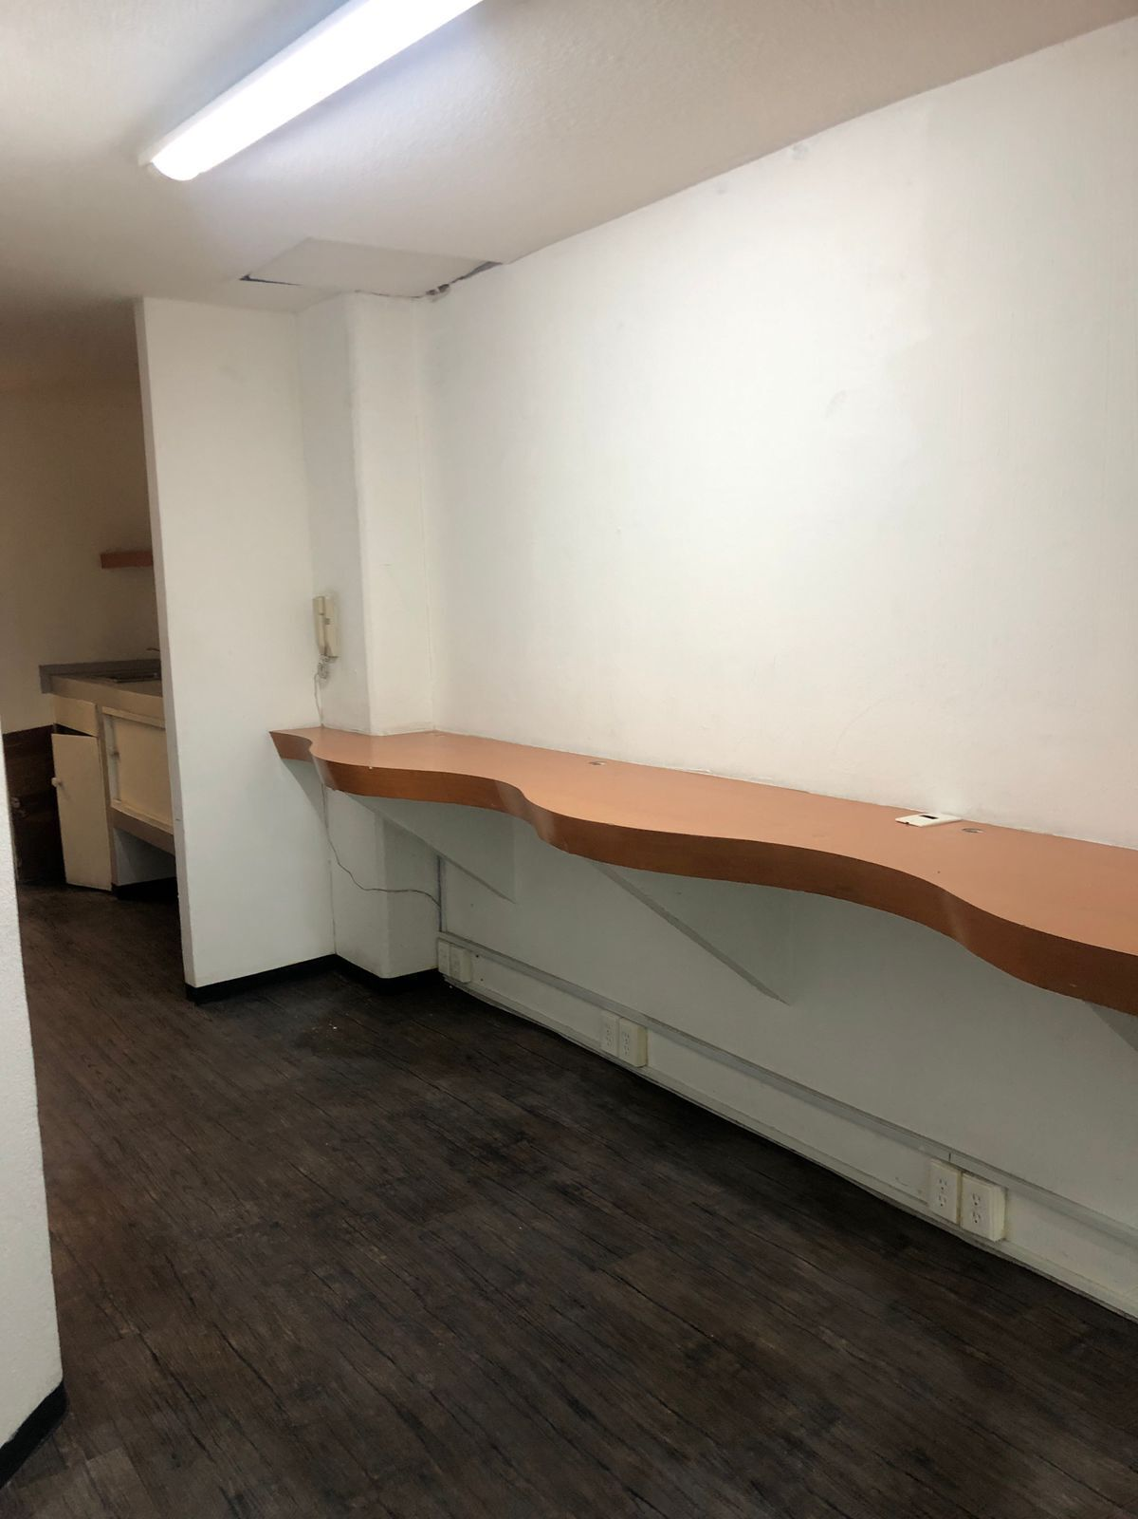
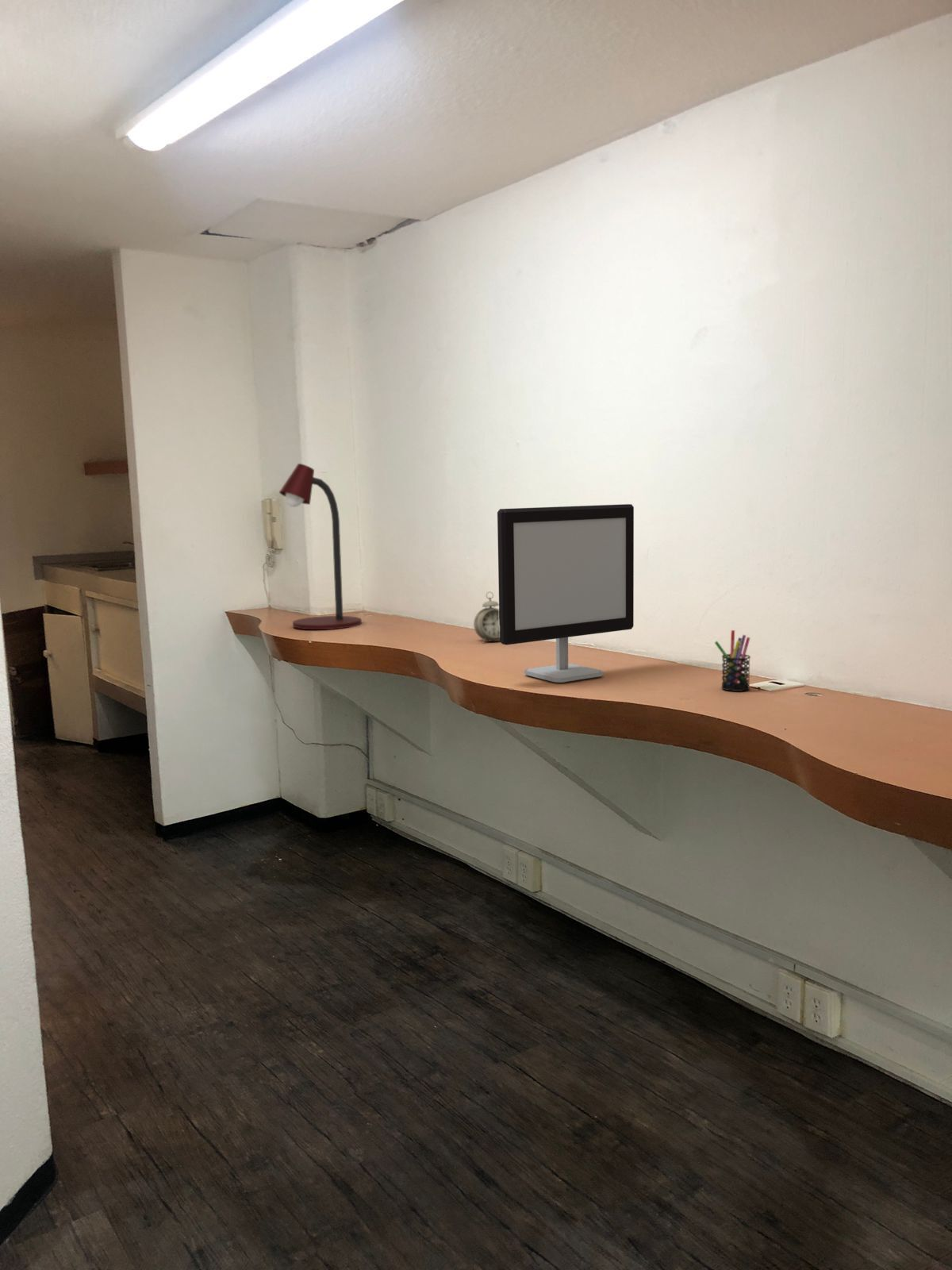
+ desk lamp (333, 545)
+ alarm clock (491, 617)
+ computer monitor (564, 591)
+ pen holder (732, 660)
